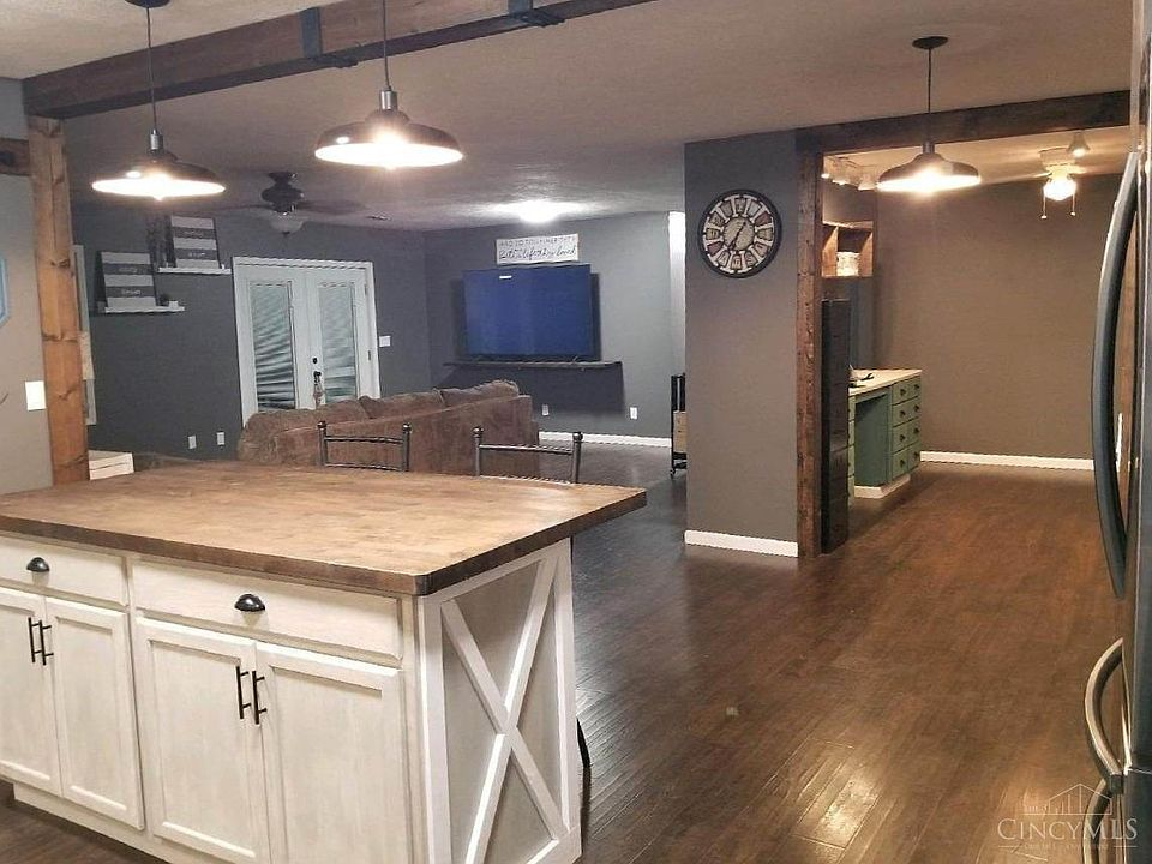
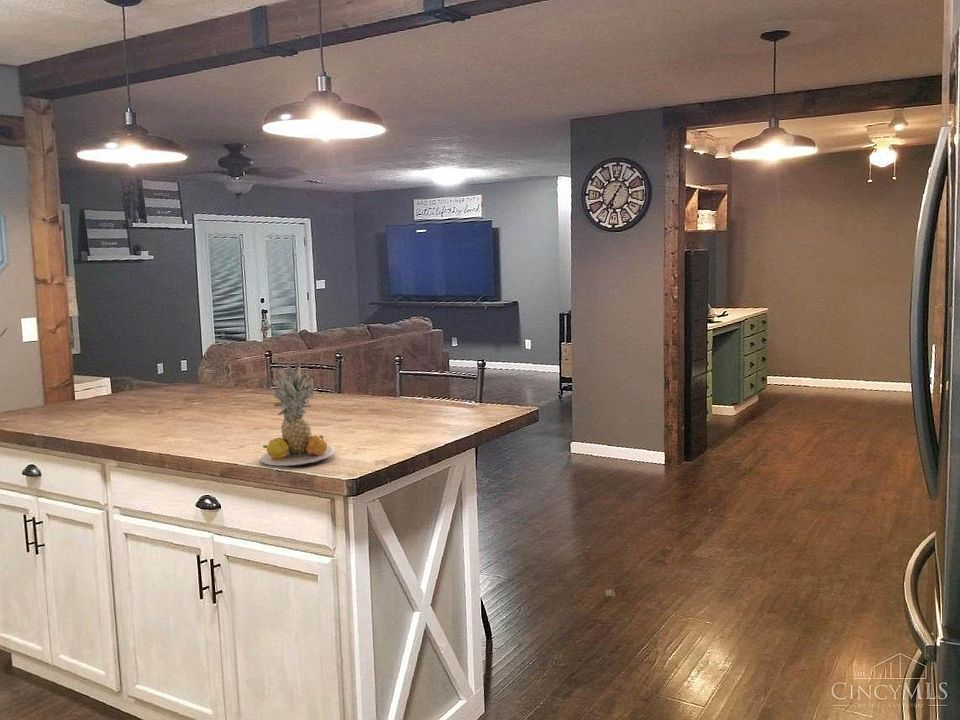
+ succulent plant (295, 410)
